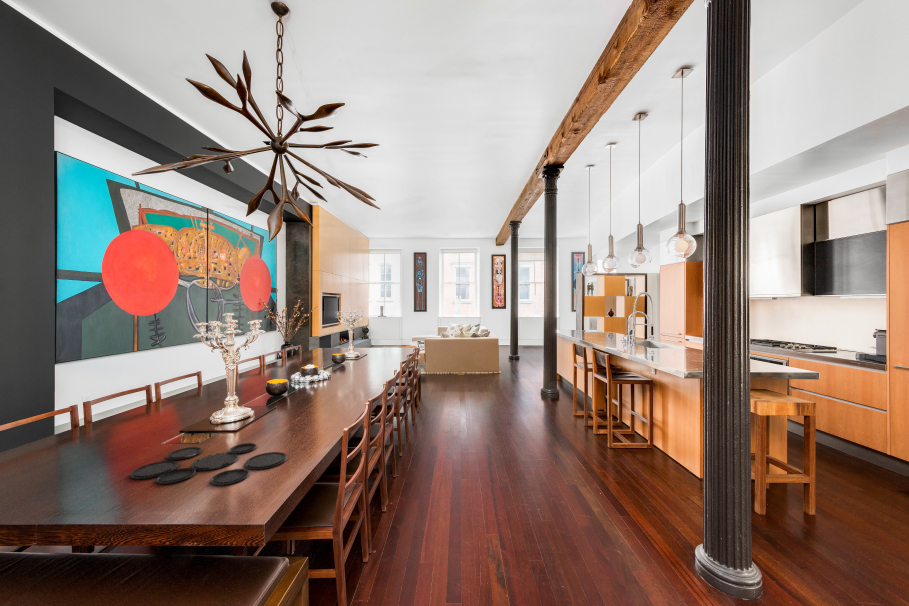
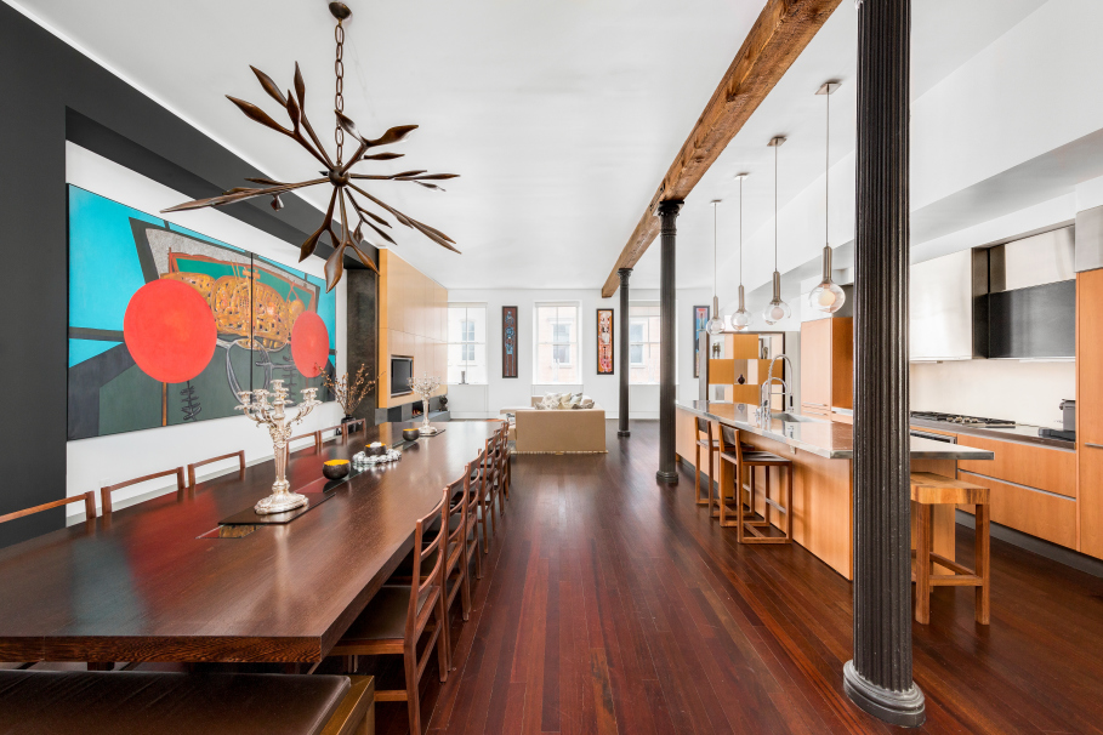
- plate (215, 461)
